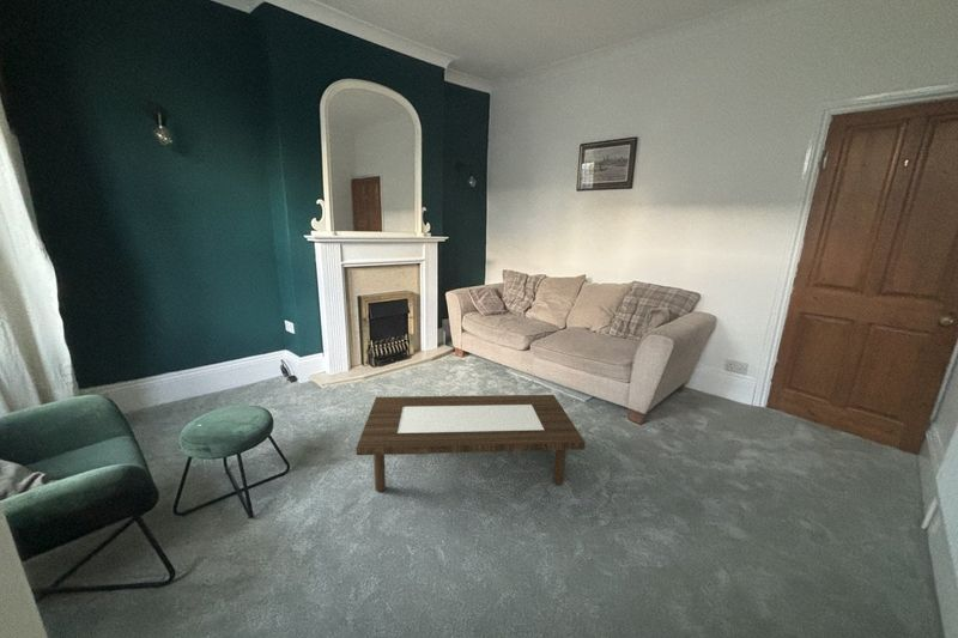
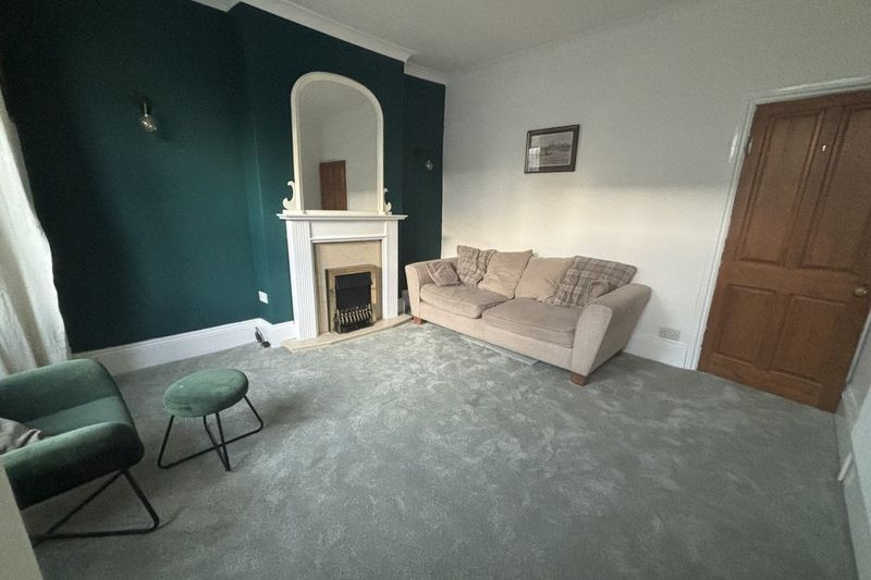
- coffee table (469, 442)
